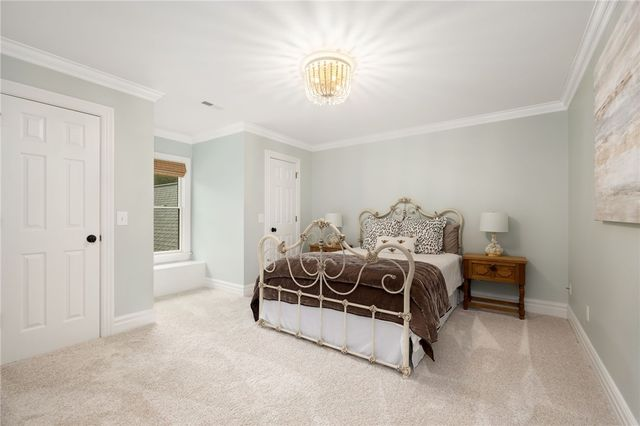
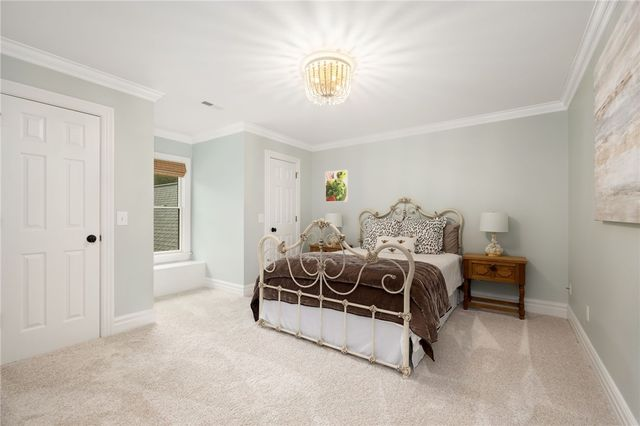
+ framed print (336, 186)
